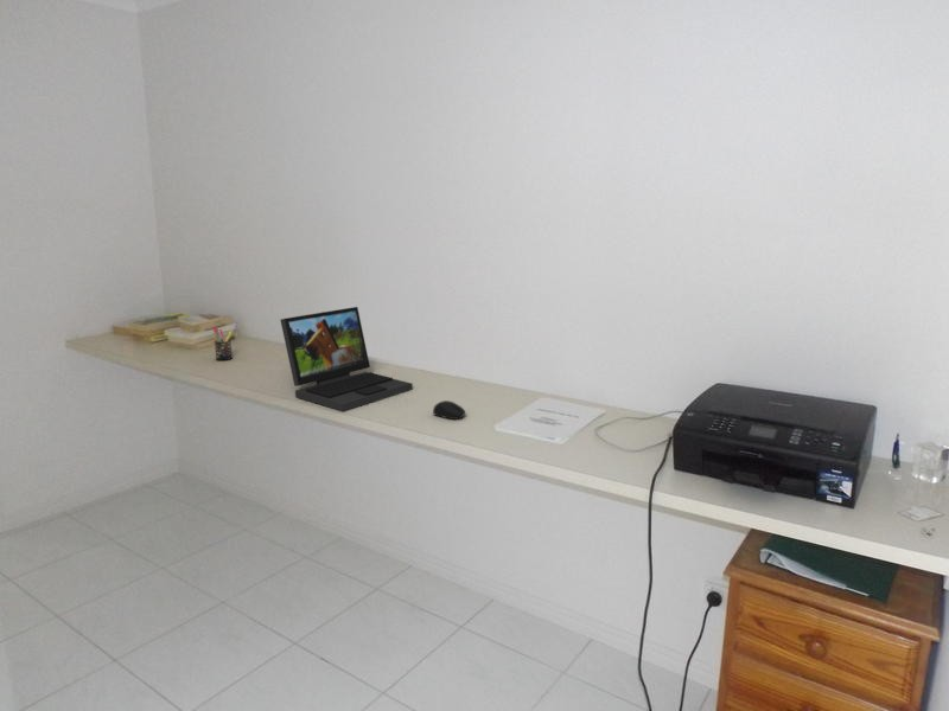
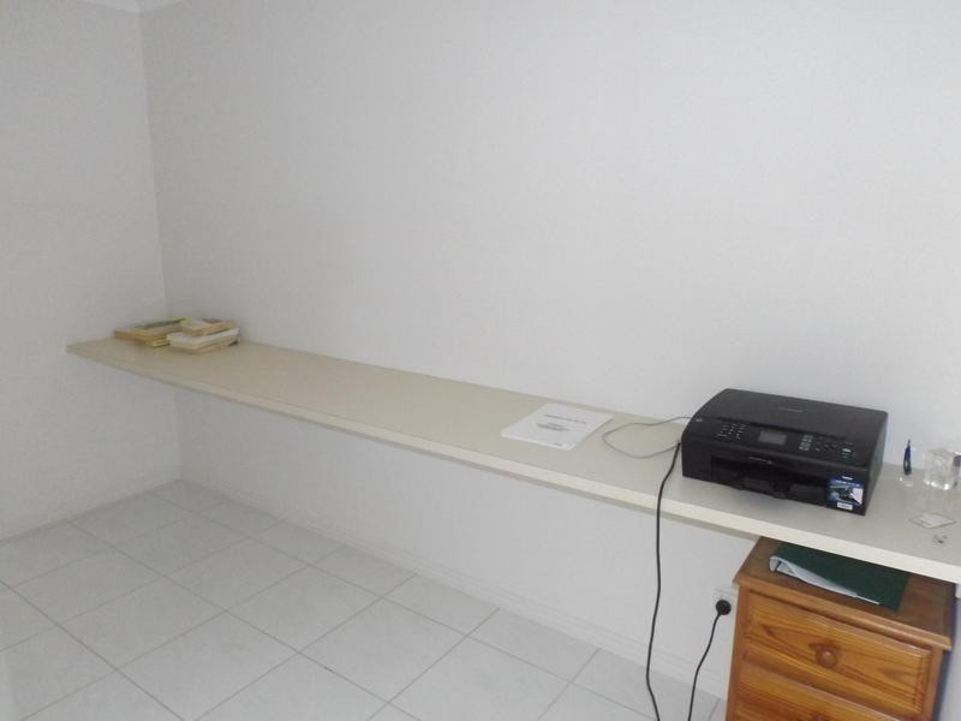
- computer mouse (448, 409)
- pen holder (221, 342)
- laptop (348, 353)
